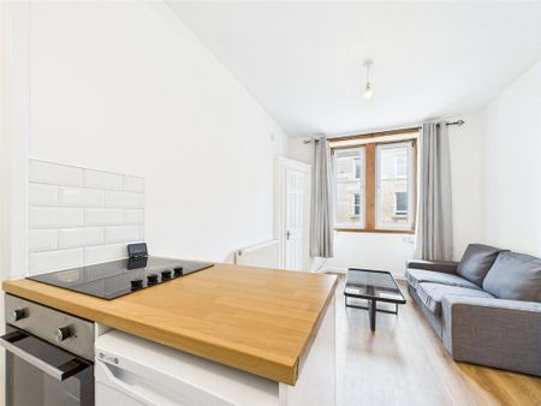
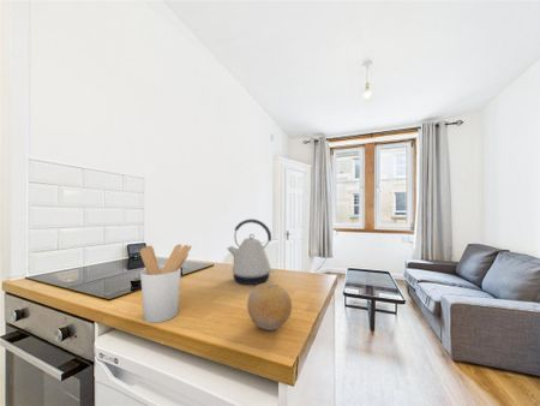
+ utensil holder (168, 277)
+ kettle (250, 249)
+ fruit (269, 305)
